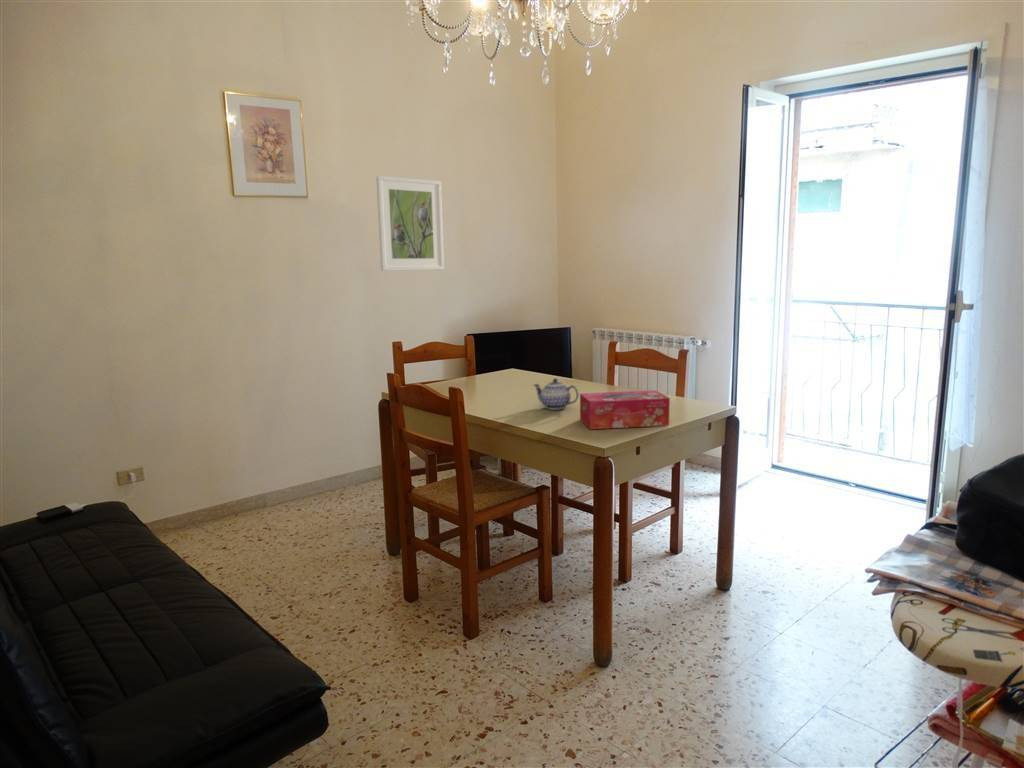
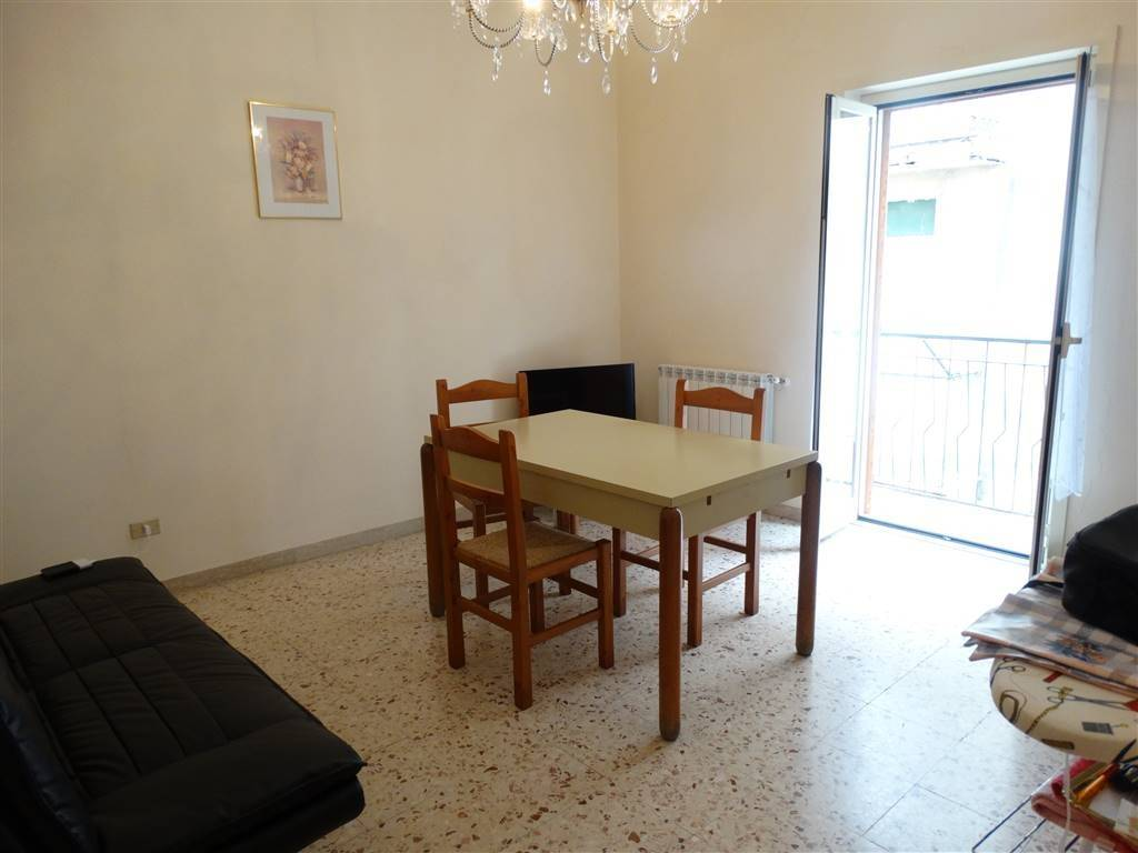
- teapot (555, 393)
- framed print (411, 224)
- tissue box (623, 409)
